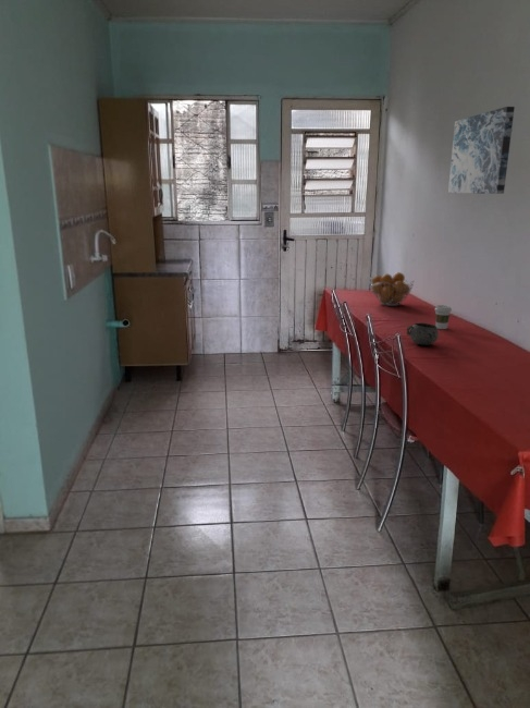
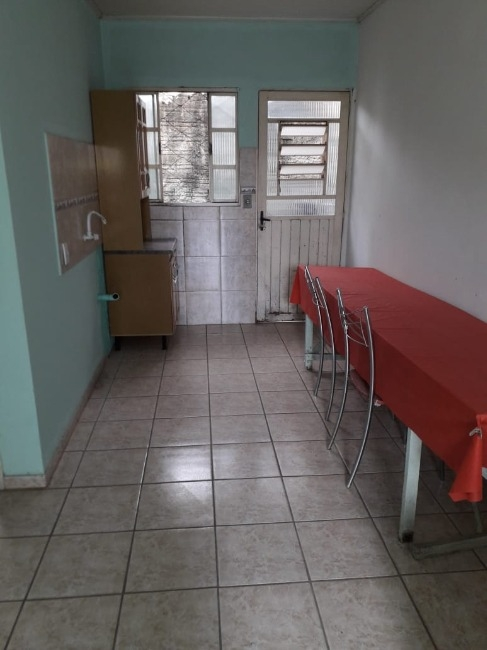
- fruit basket (391, 288)
- decorative bowl (422, 334)
- coffee cup (442, 317)
- wall art (478, 155)
